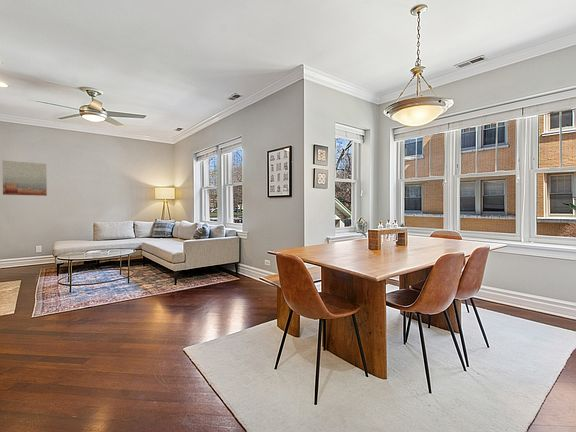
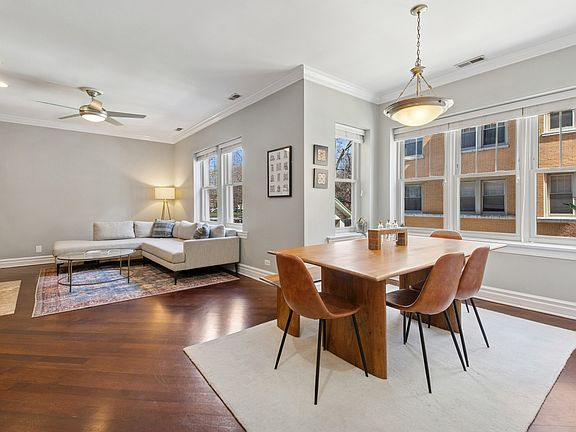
- wall art (25, 178)
